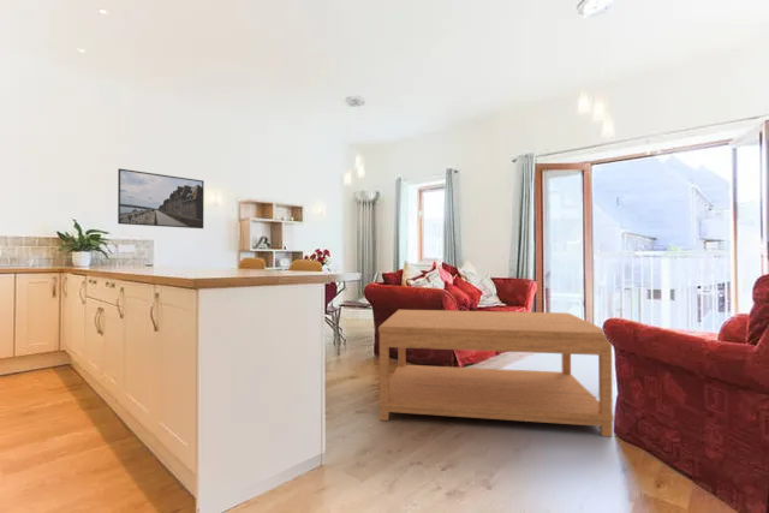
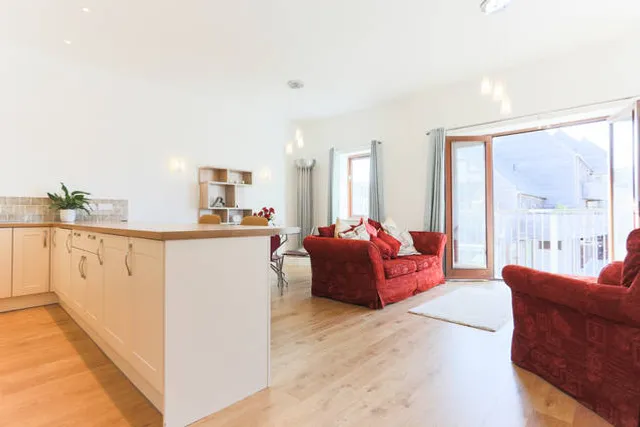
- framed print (163, 201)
- coffee table (484, 369)
